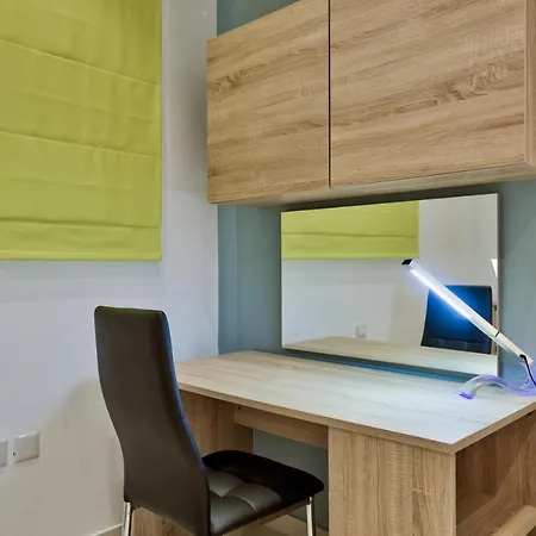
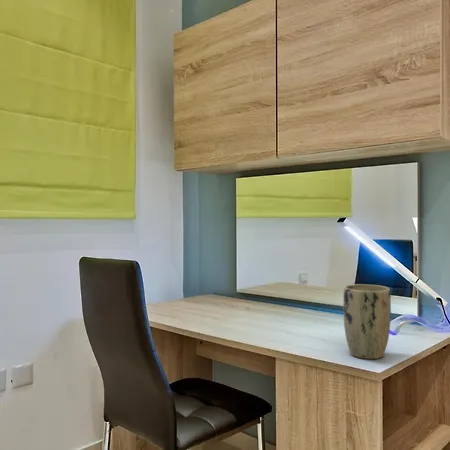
+ plant pot (366, 321)
